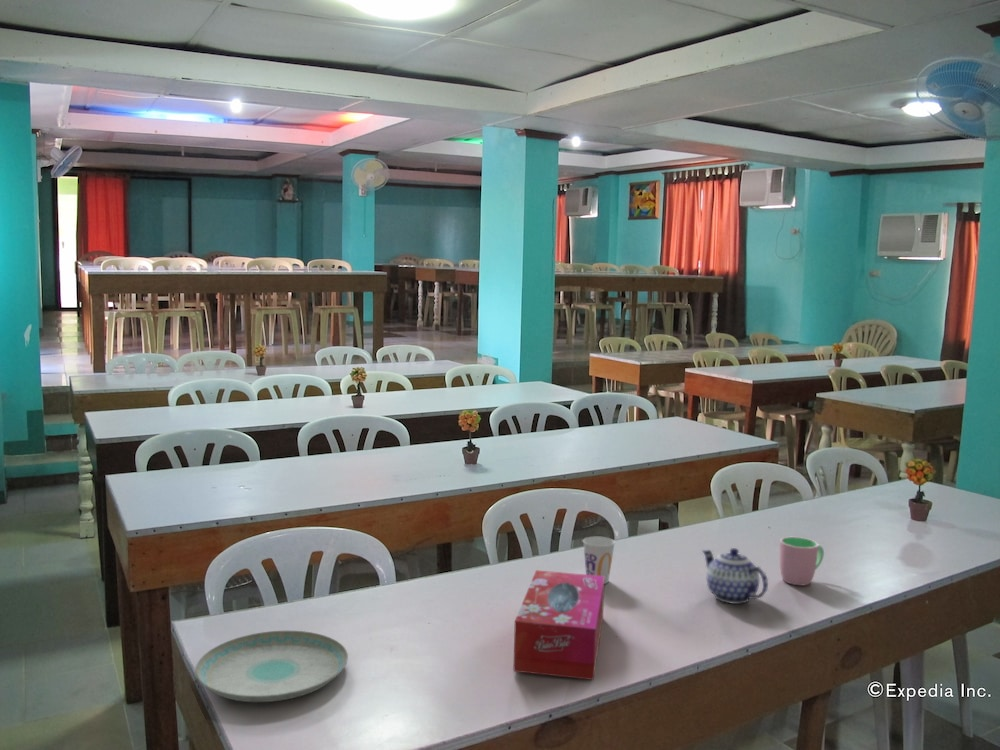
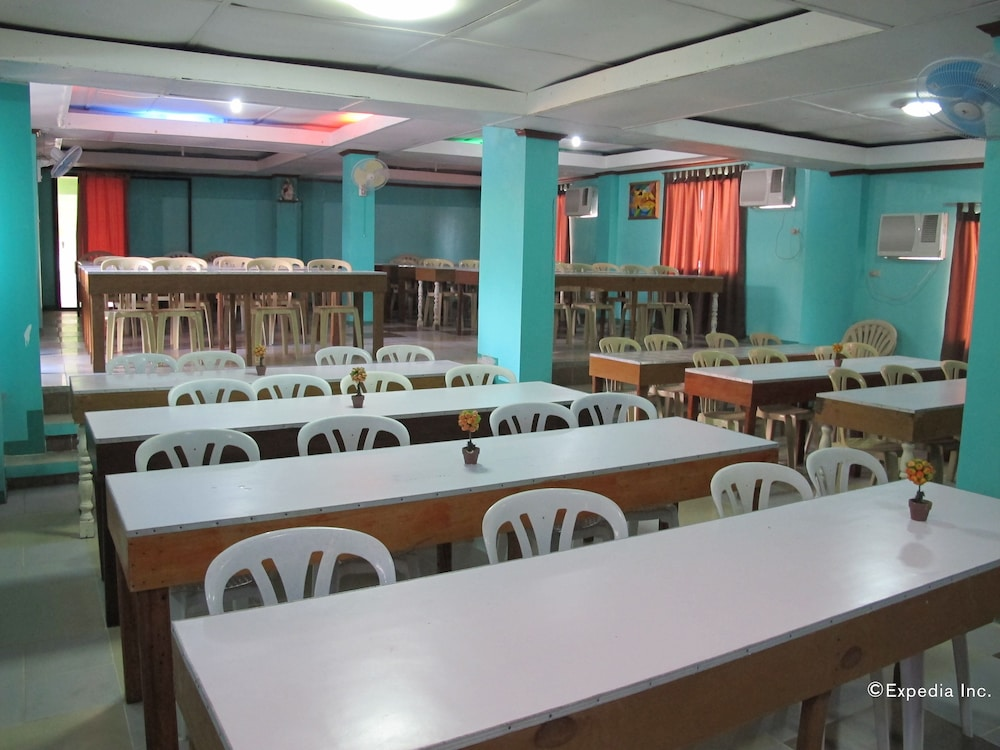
- teapot (732, 573)
- cup (802, 560)
- plate (273, 666)
- cup (598, 560)
- tissue box (562, 620)
